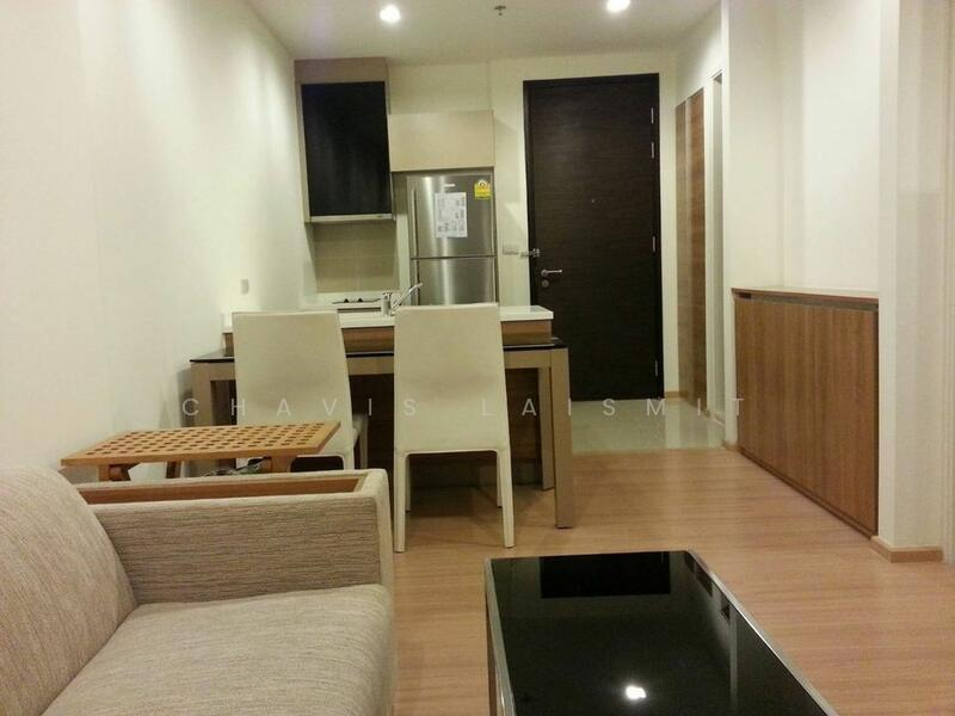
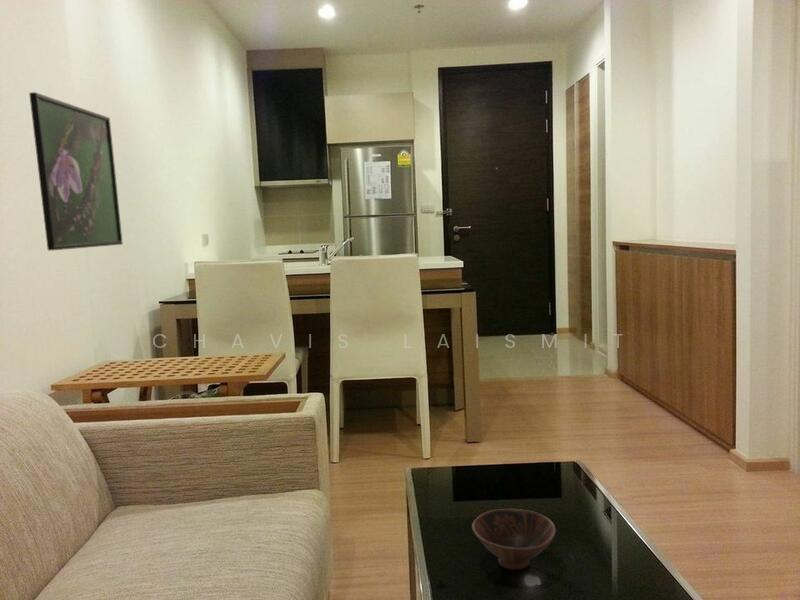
+ bowl (513, 544)
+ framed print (81, 177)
